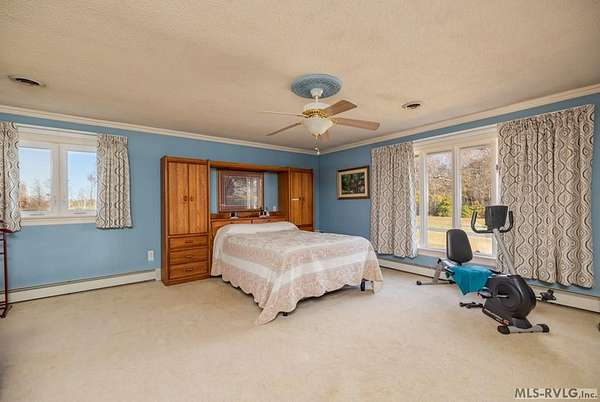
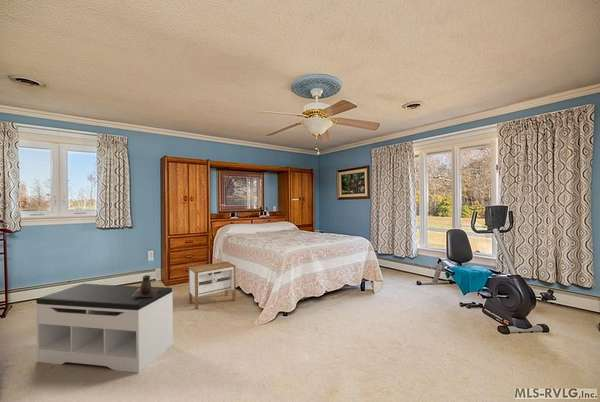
+ decorative vase (146, 285)
+ bench (108, 322)
+ nightstand (212, 283)
